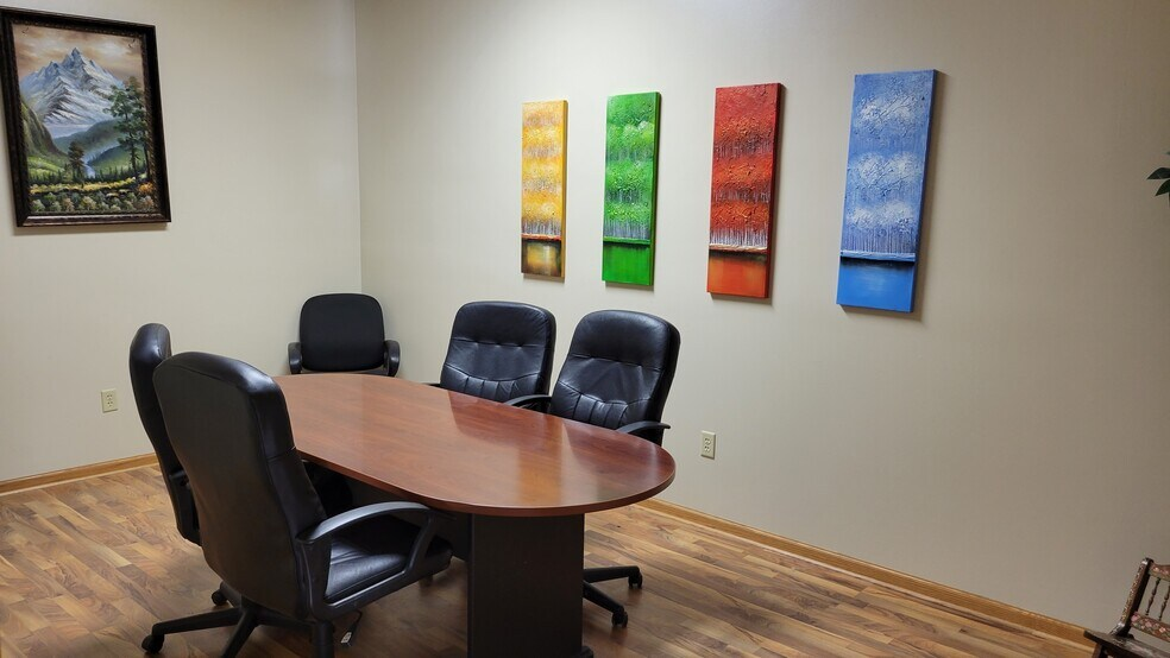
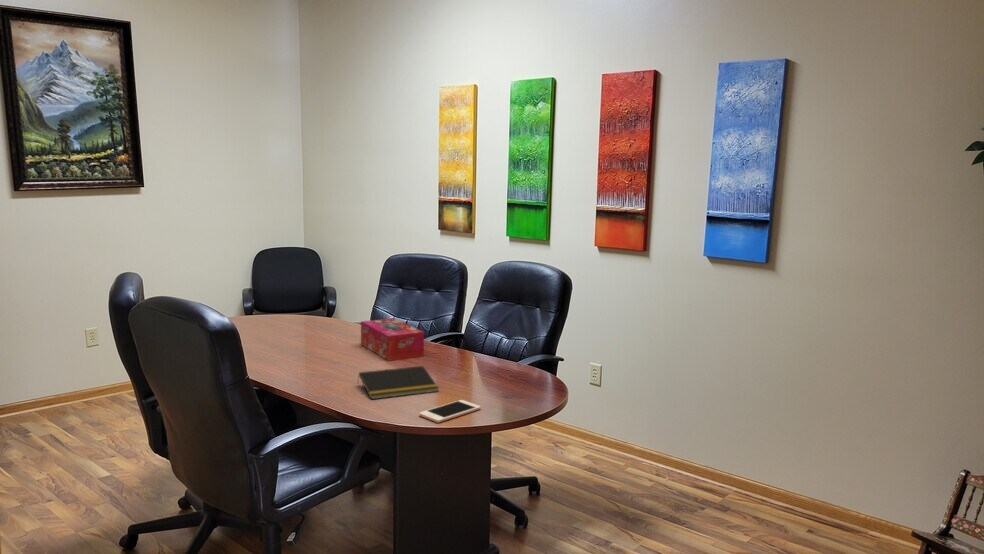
+ cell phone (450, 410)
+ notepad (398, 381)
+ tissue box (391, 338)
